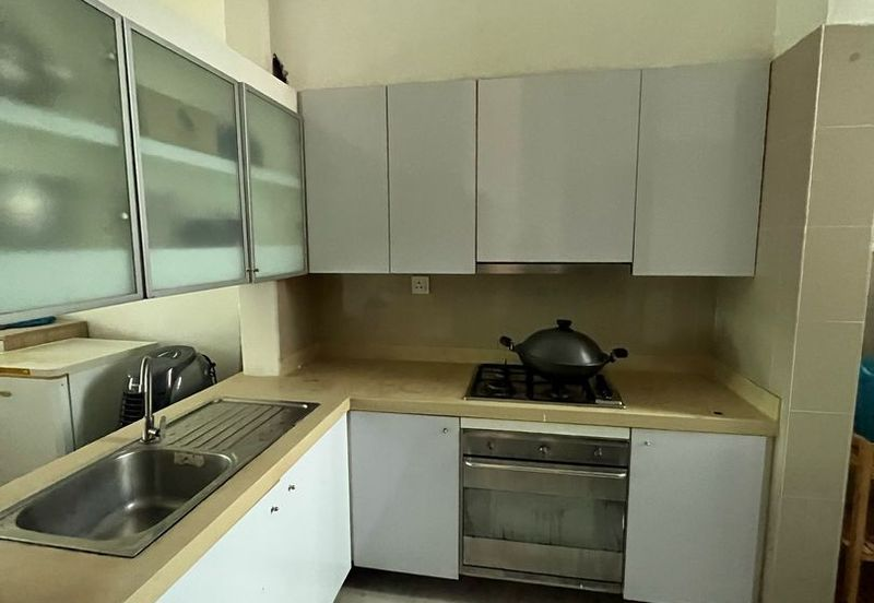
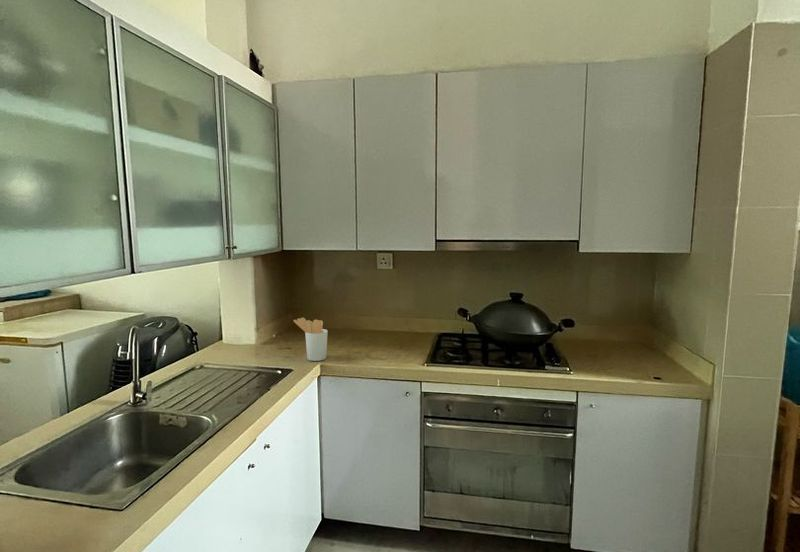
+ utensil holder (311, 337)
